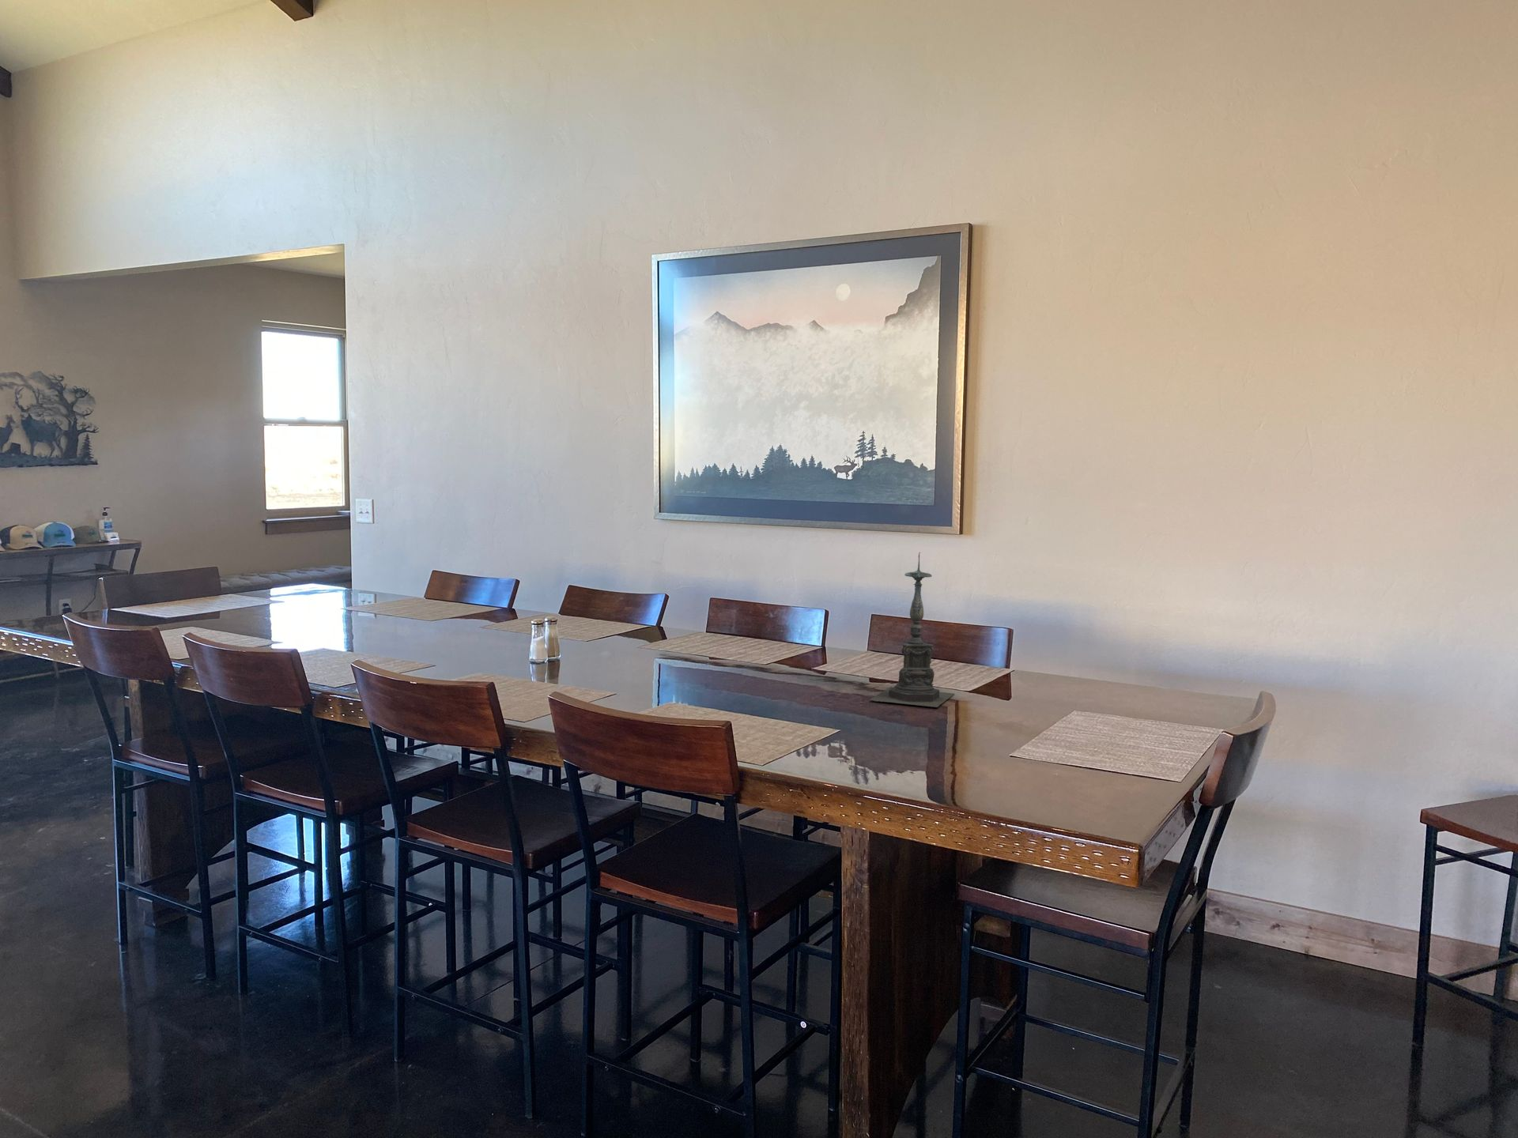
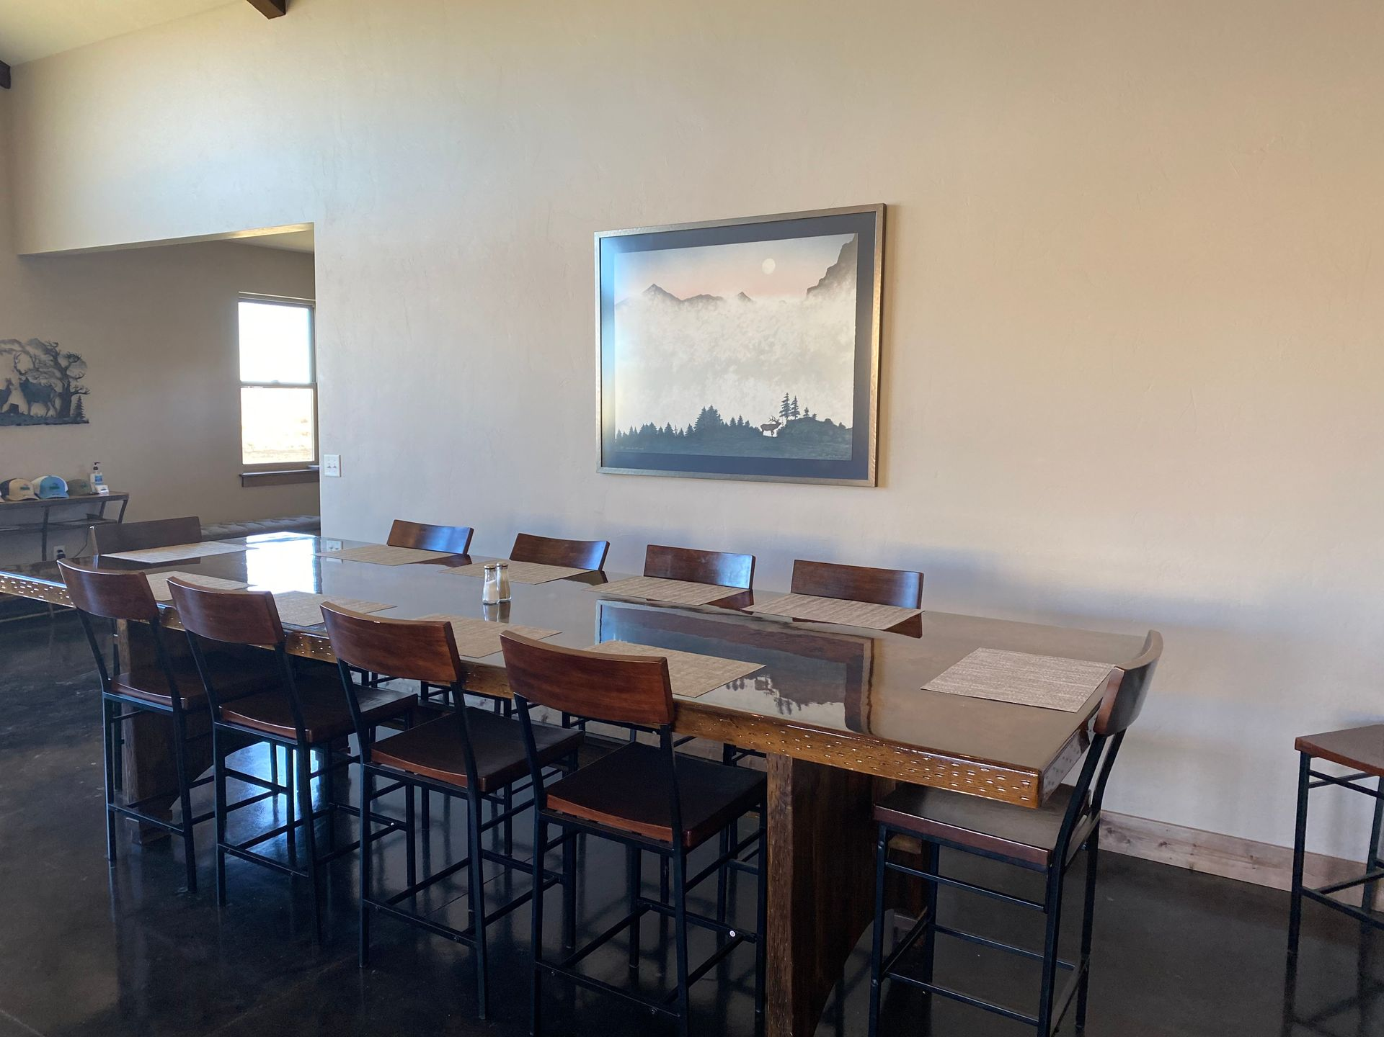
- candle holder (914, 624)
